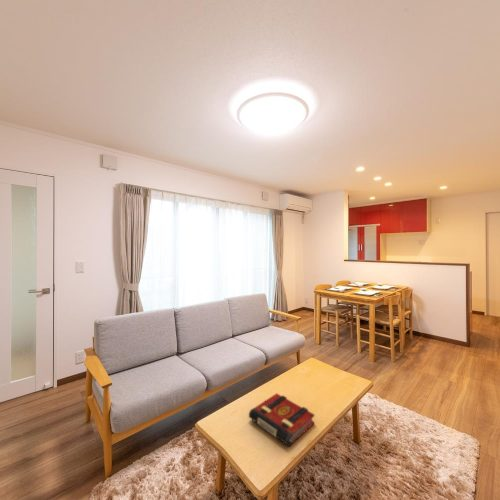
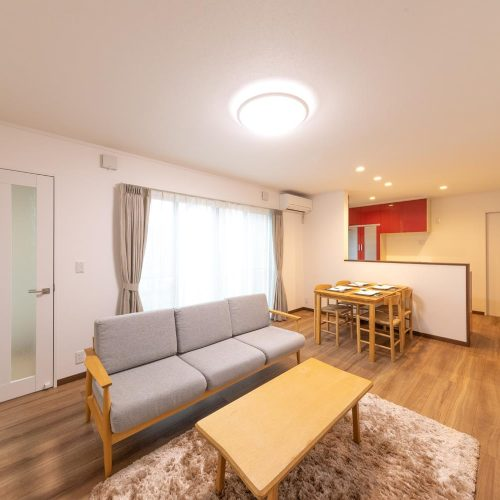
- book (281, 416)
